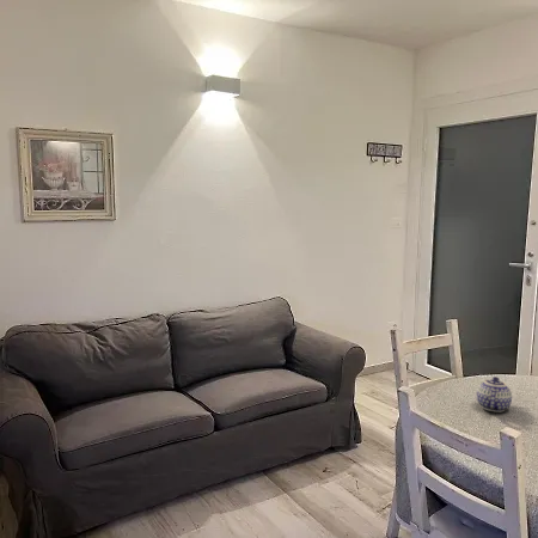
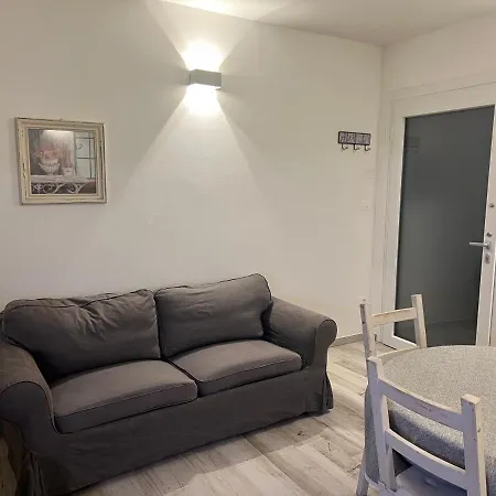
- teapot (494, 392)
